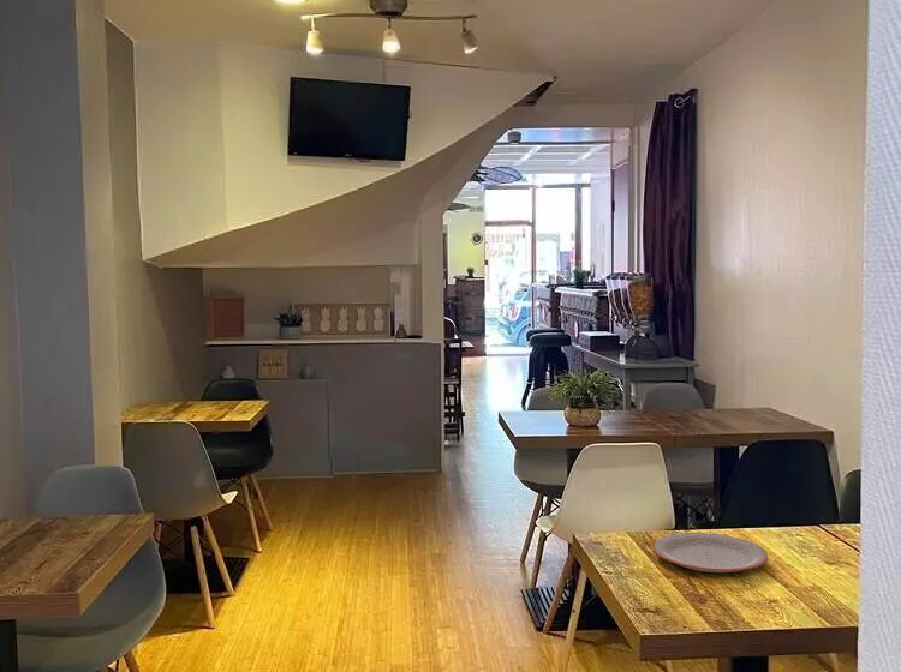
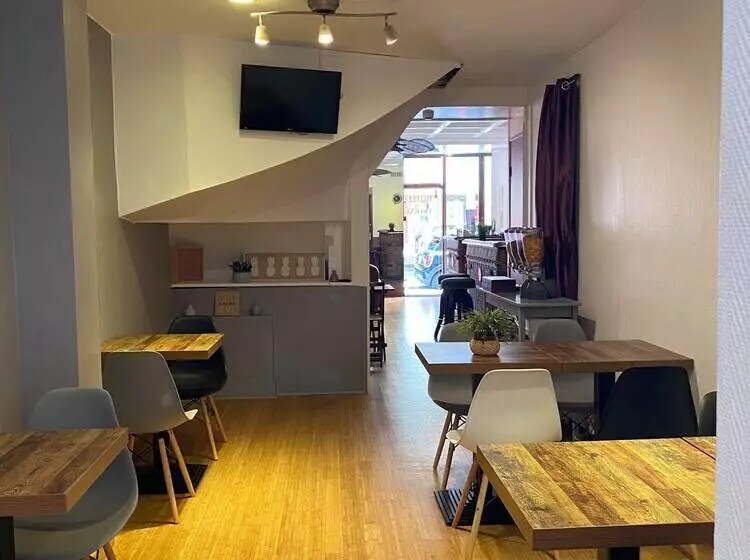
- plate (709, 553)
